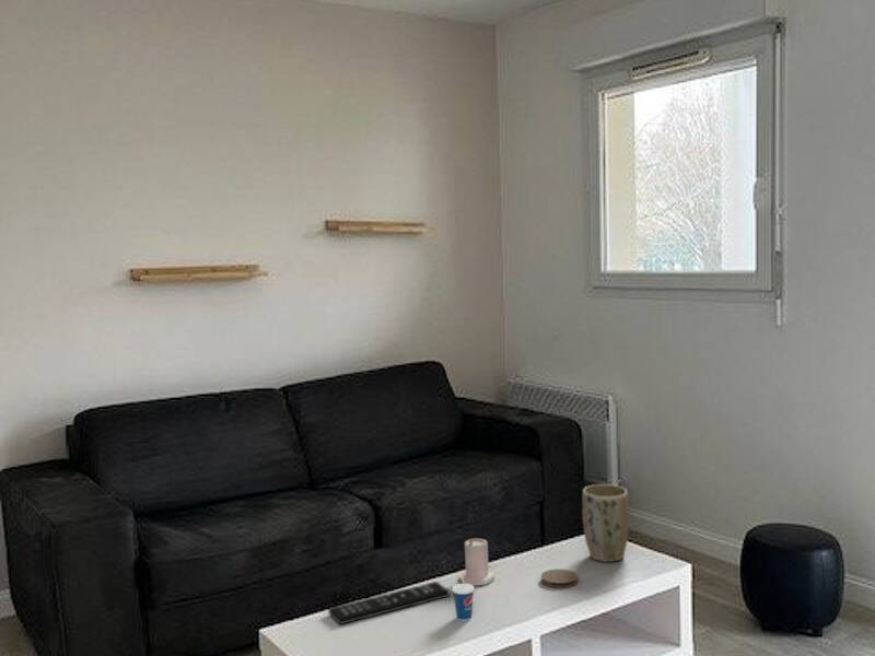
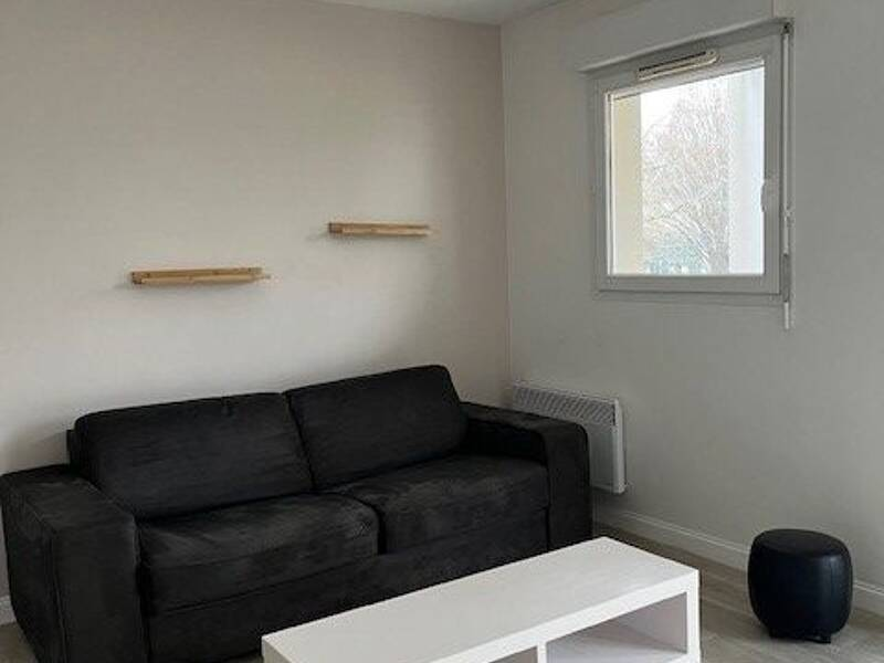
- coaster (559, 577)
- candle (476, 558)
- cup (463, 594)
- plant pot (605, 523)
- remote control (390, 600)
